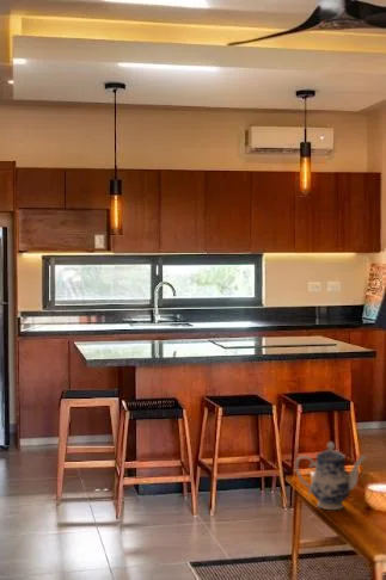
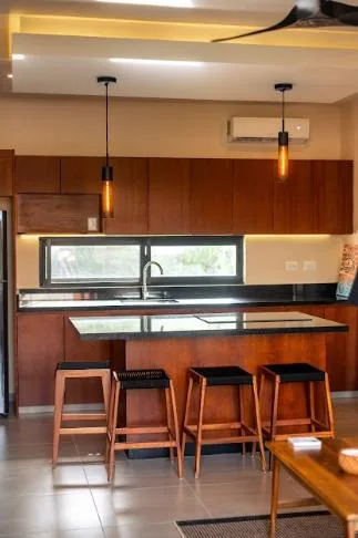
- teapot (330, 474)
